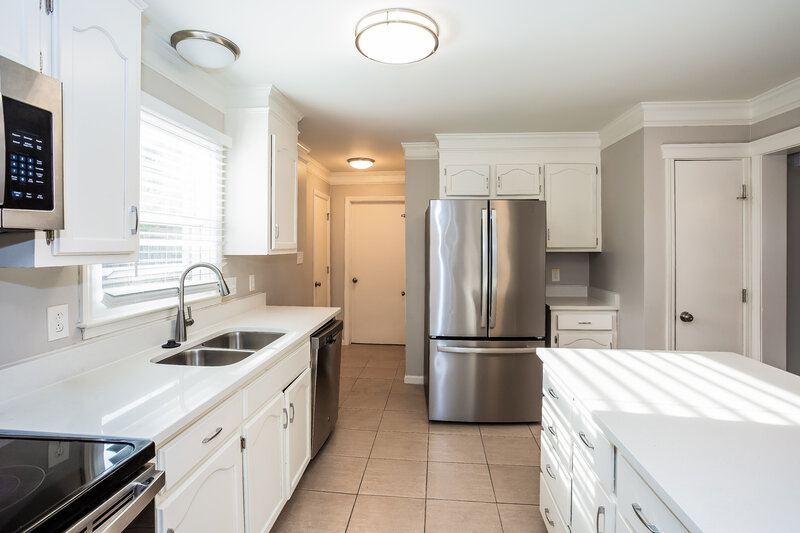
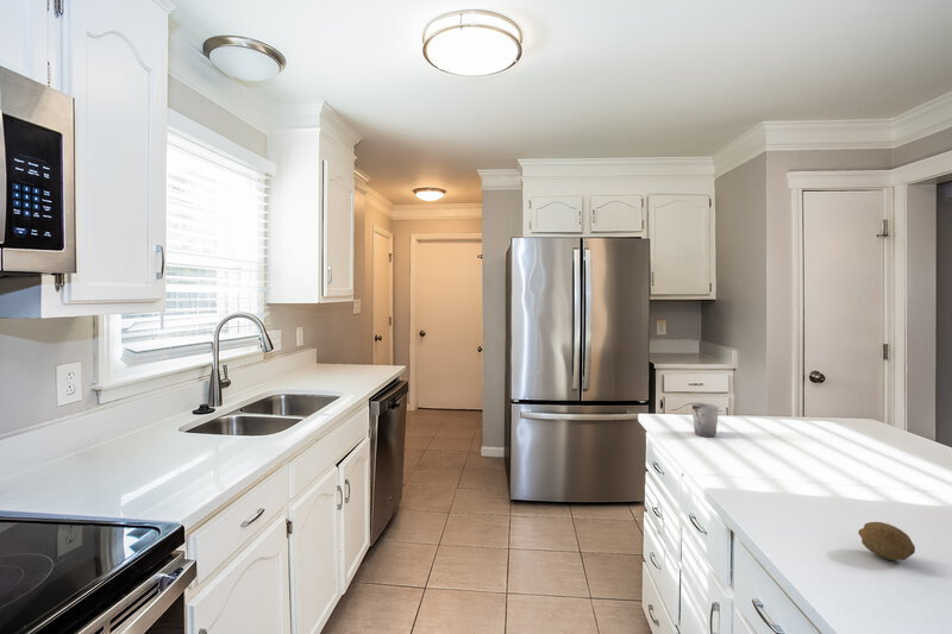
+ fruit (885, 540)
+ cup (703, 420)
